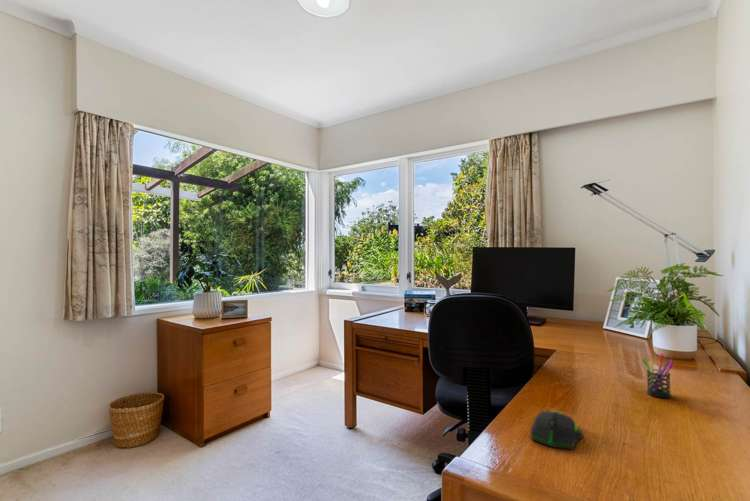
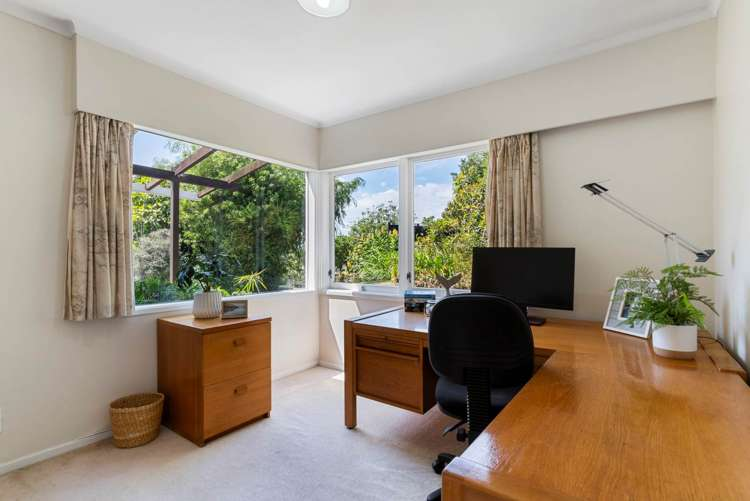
- computer mouse (557, 425)
- pen holder (656, 374)
